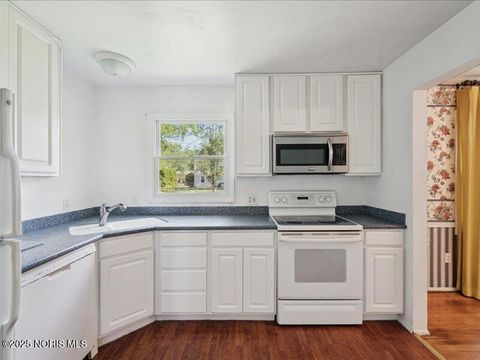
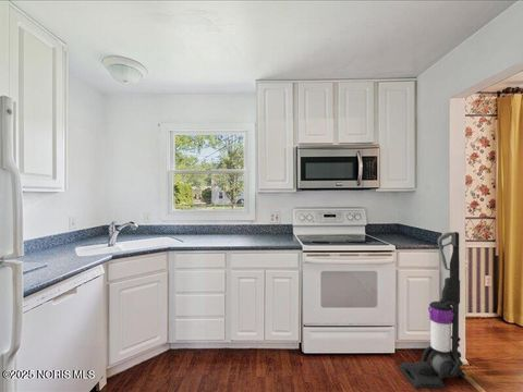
+ vacuum cleaner (435, 305)
